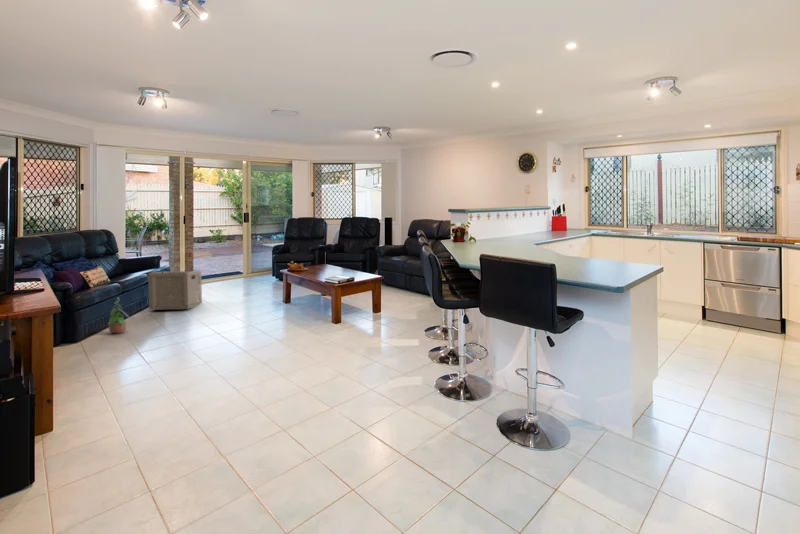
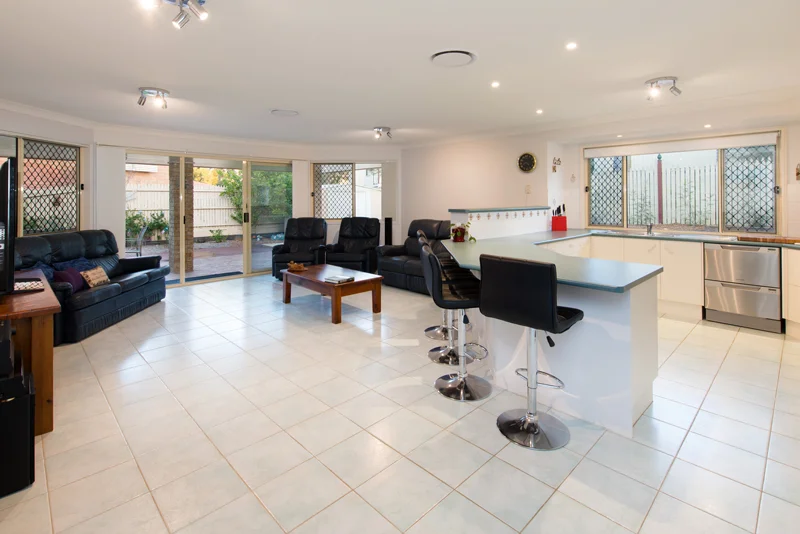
- storage basket (176, 289)
- potted plant (118, 314)
